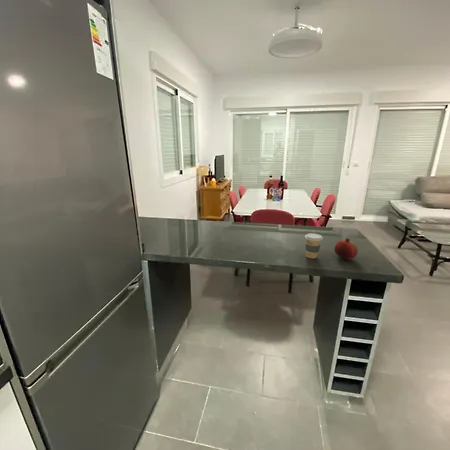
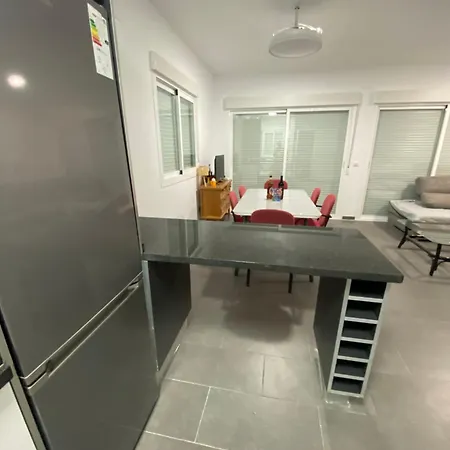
- fruit (346, 248)
- coffee cup (312, 246)
